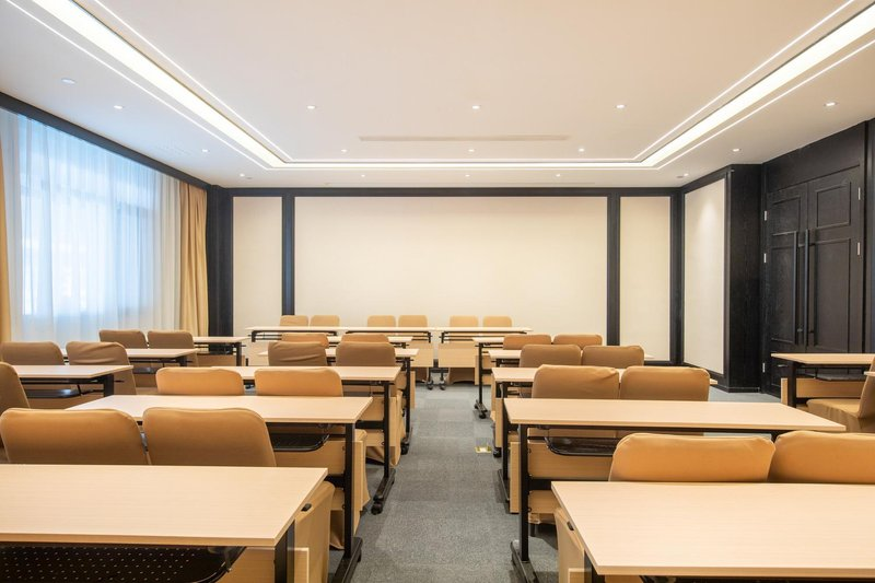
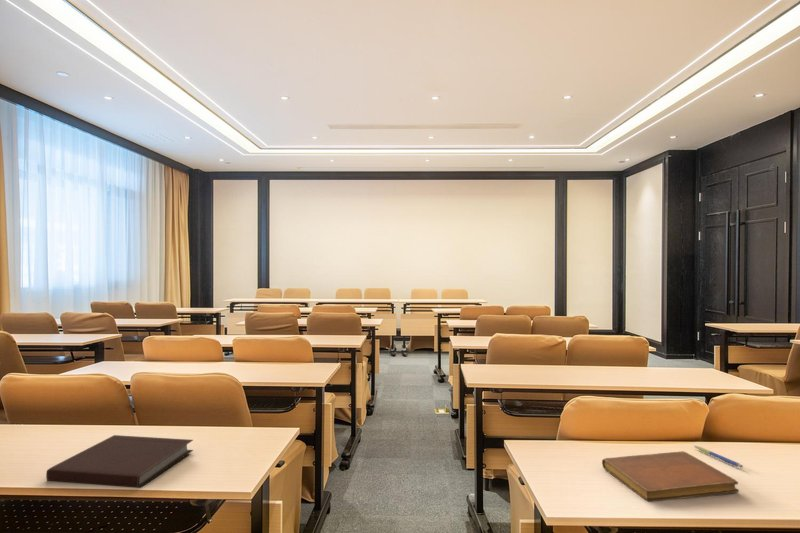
+ notebook (125, 459)
+ pen (716, 455)
+ notebook (666, 473)
